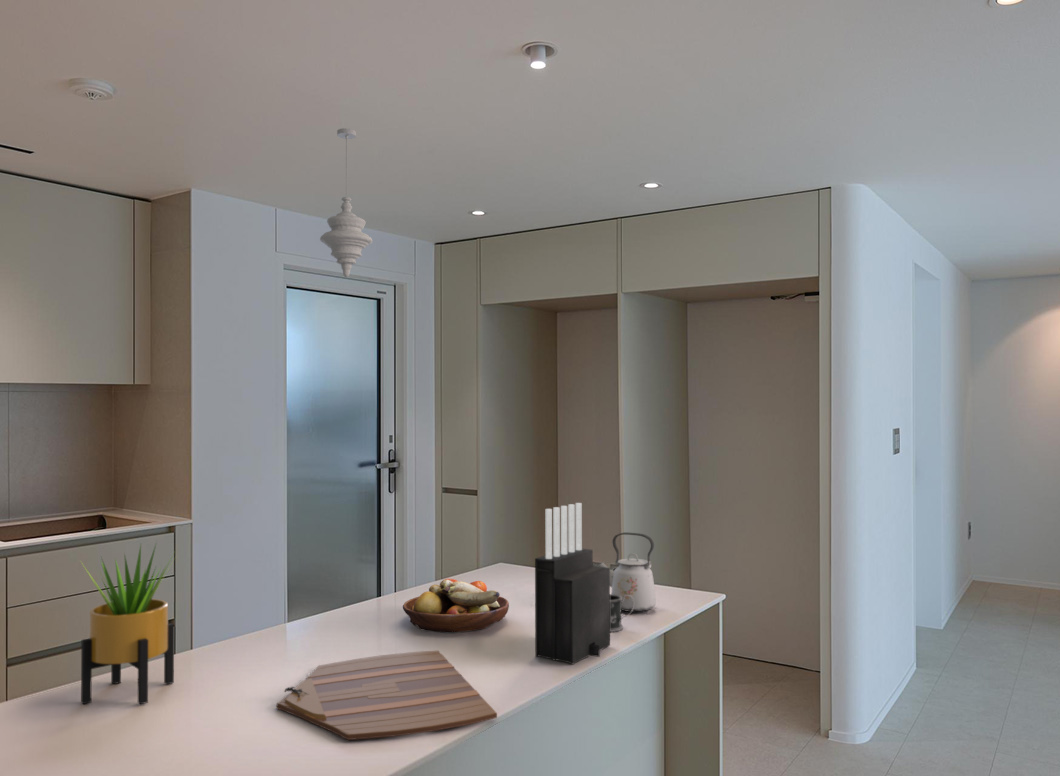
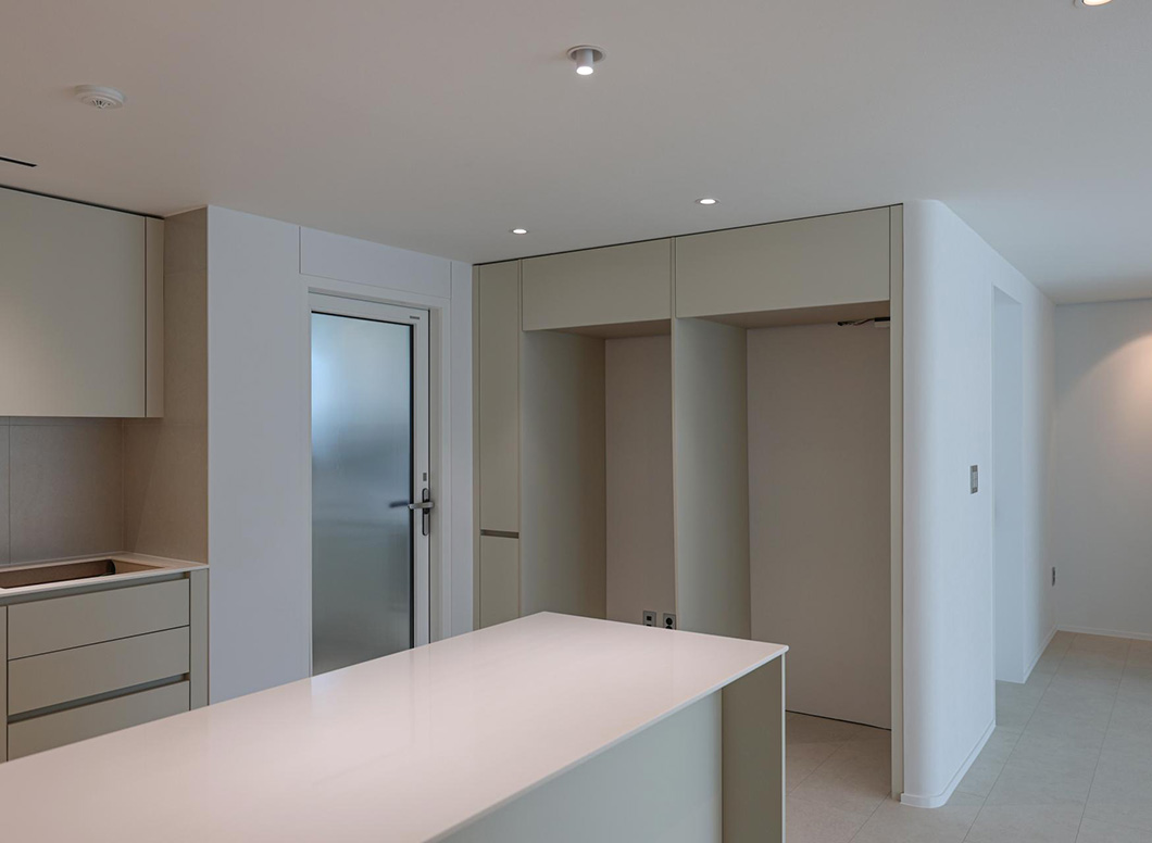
- knife block (577, 579)
- fruit bowl (457, 599)
- cutting board (374, 689)
- potted plant (129, 619)
- kettle (625, 570)
- mug (614, 610)
- pendant light (346, 204)
